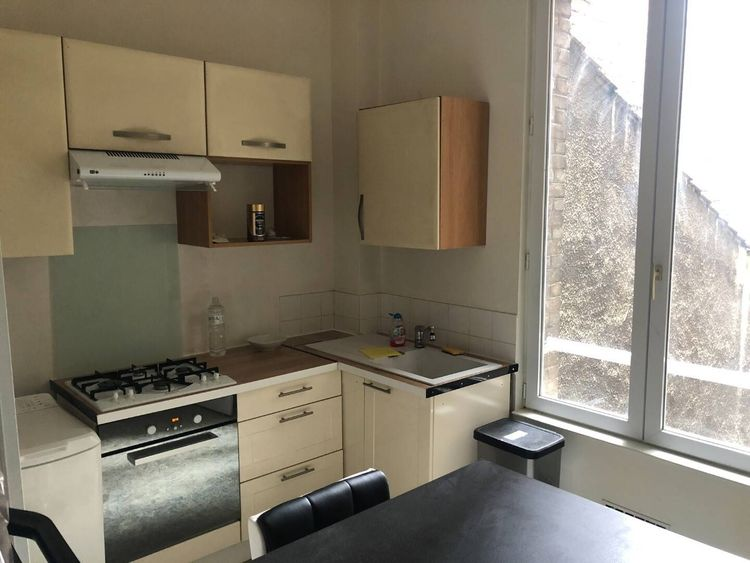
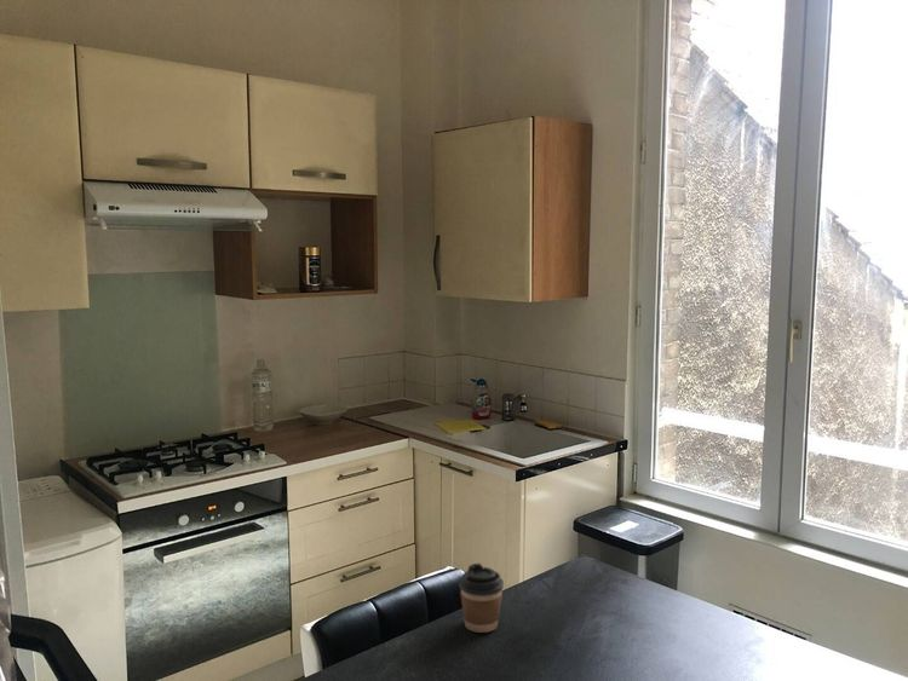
+ coffee cup (481, 596)
